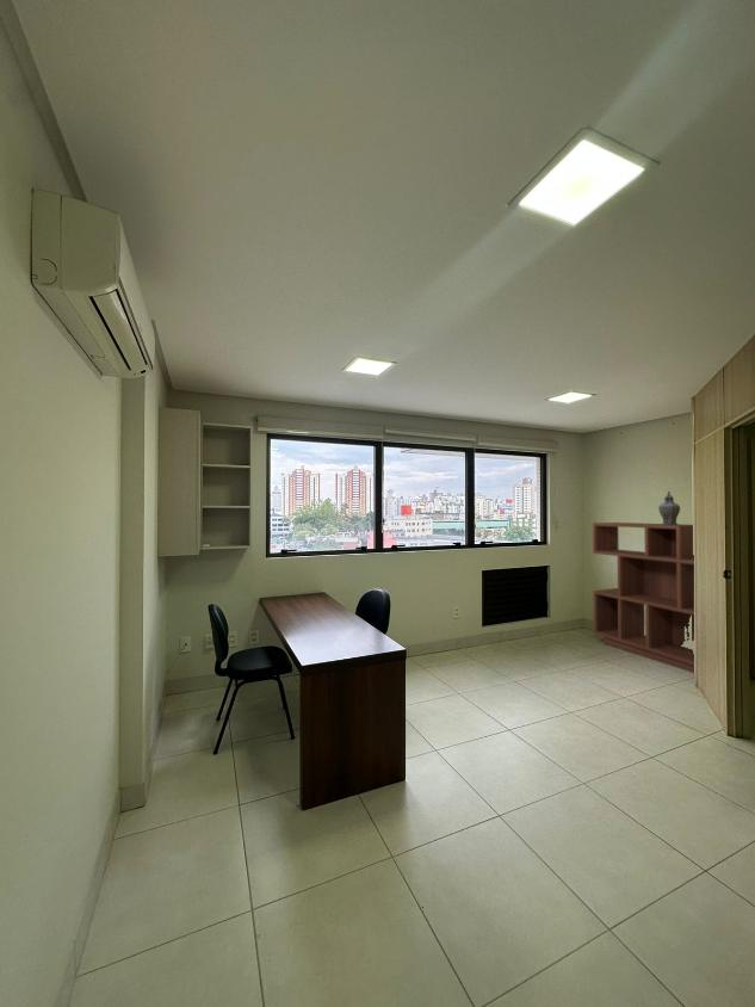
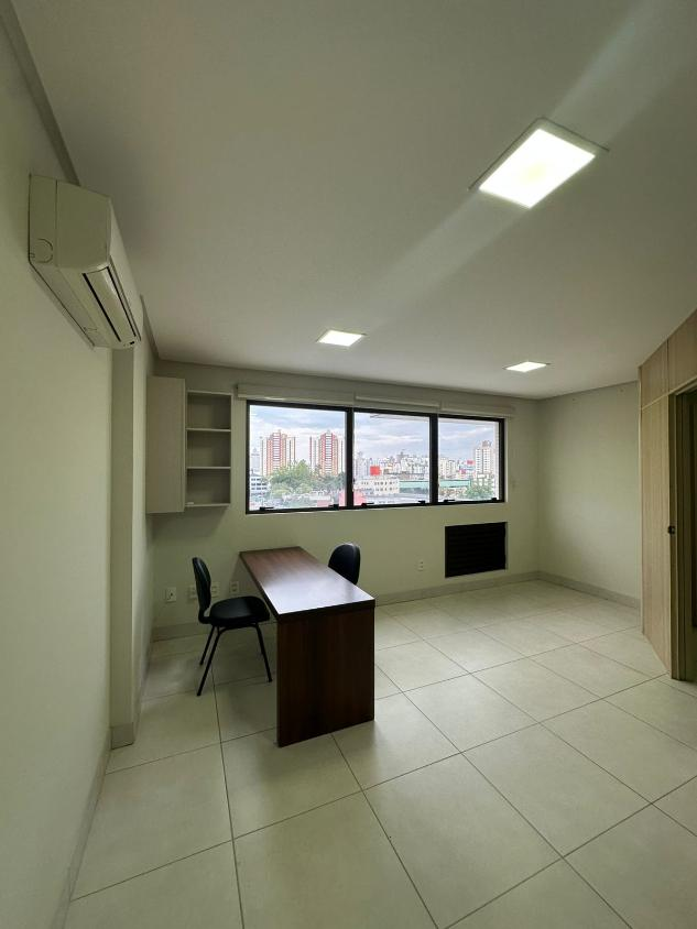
- decorative urn (669, 507)
- bookcase (658, 589)
